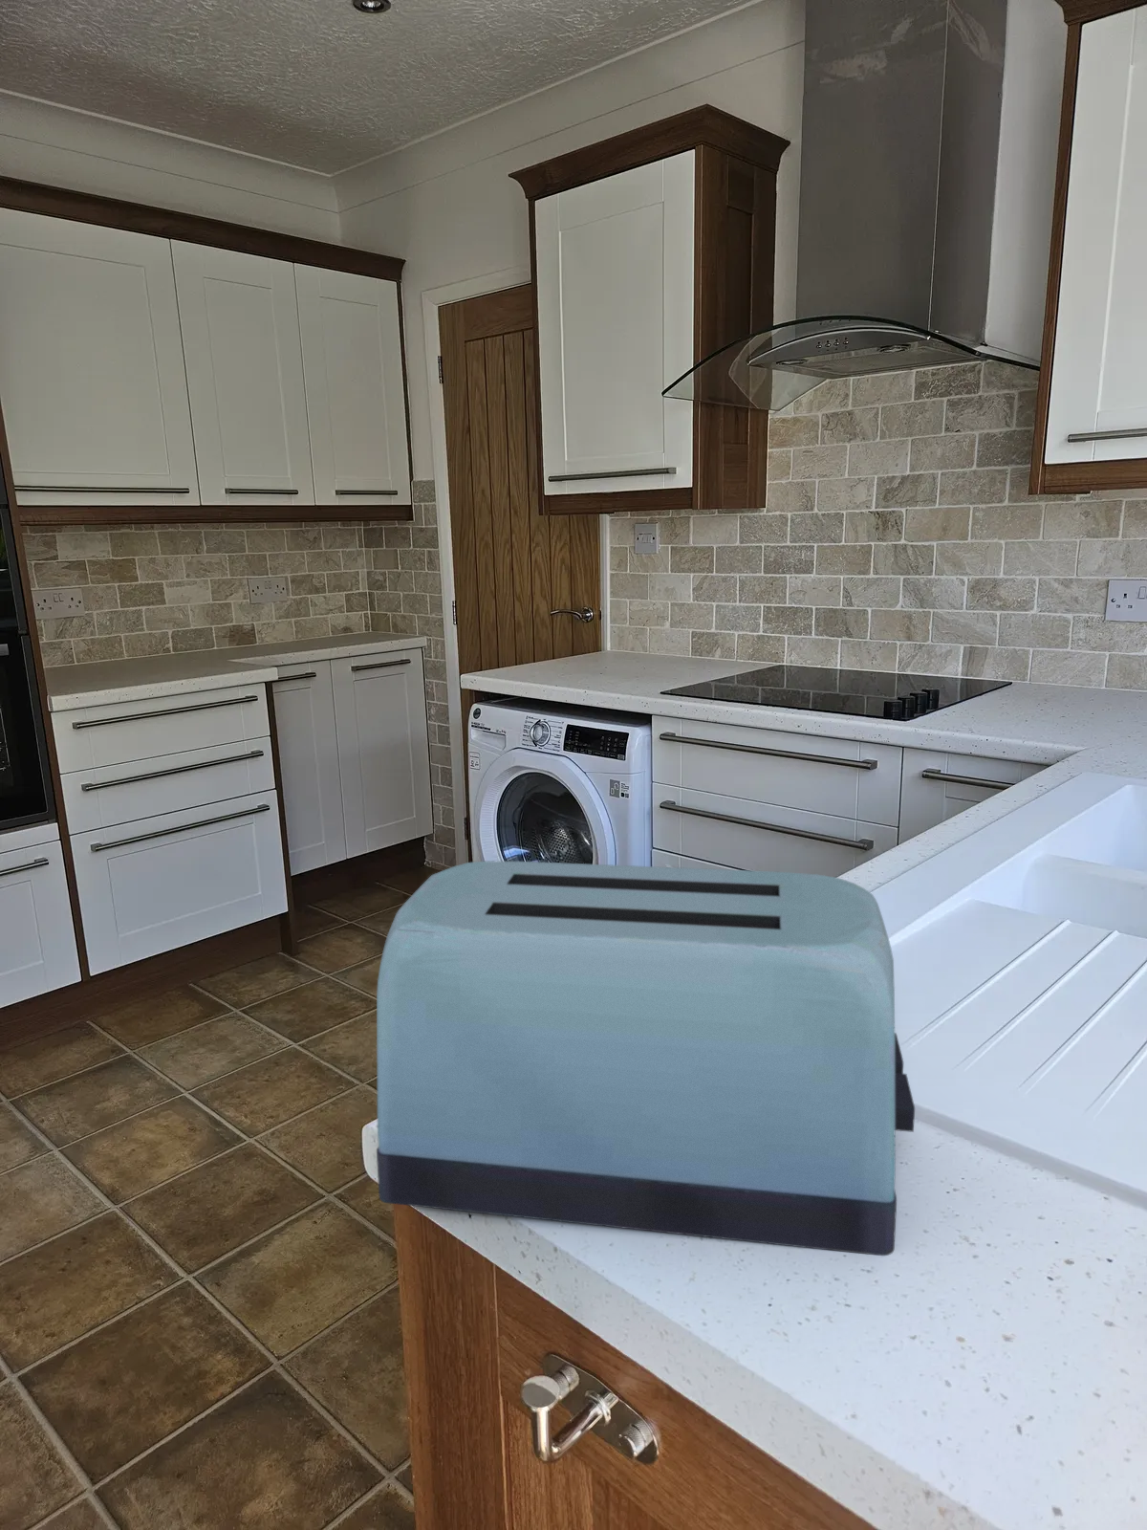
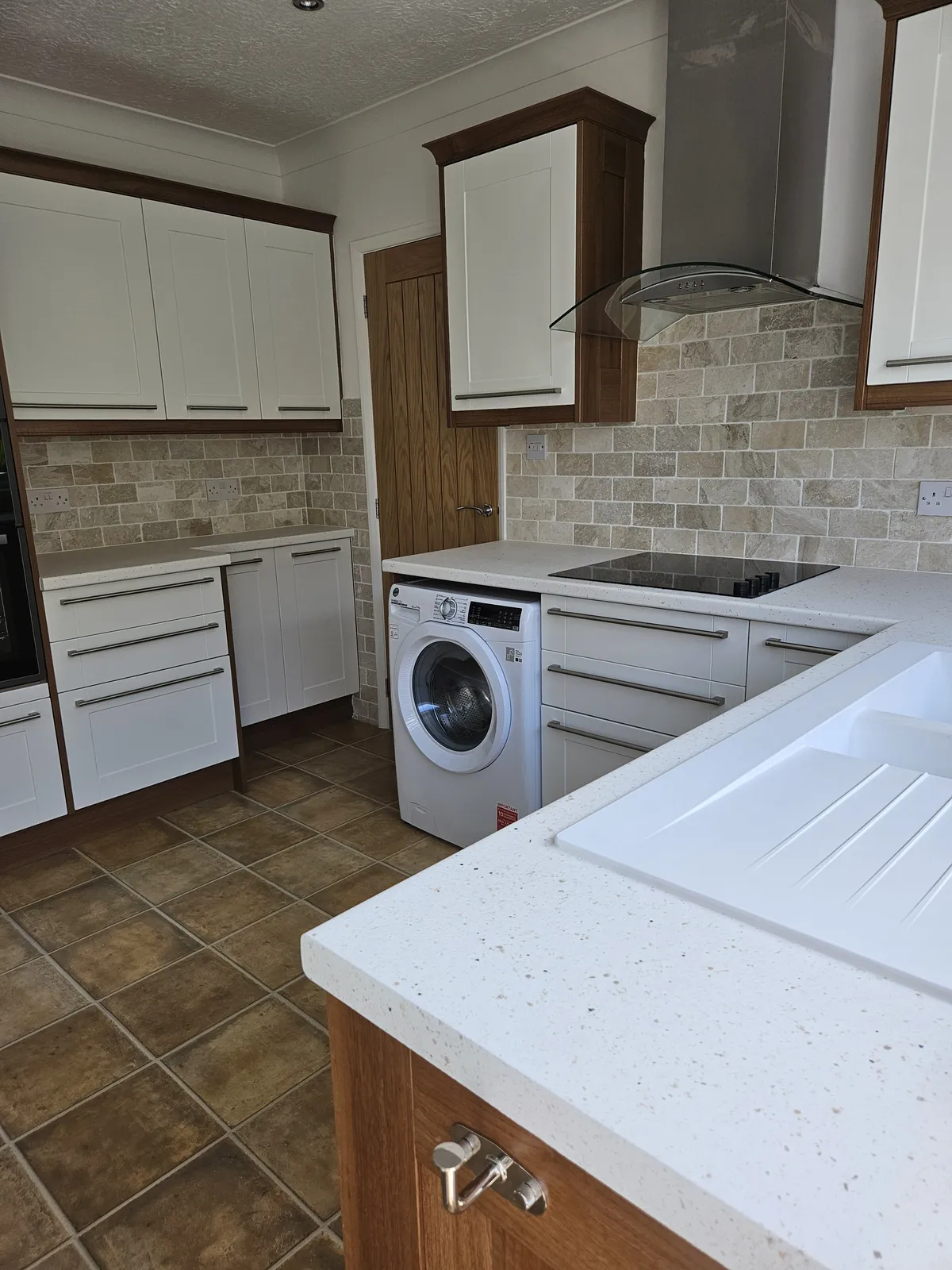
- toaster (645, 1031)
